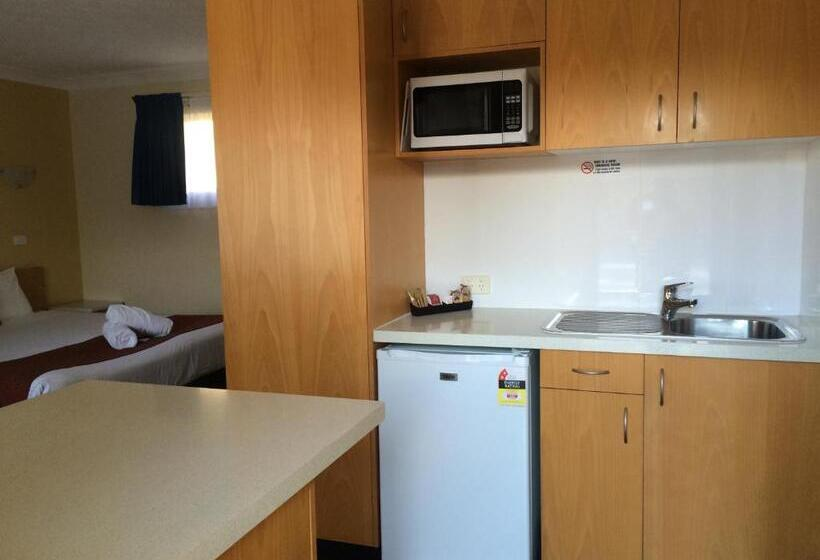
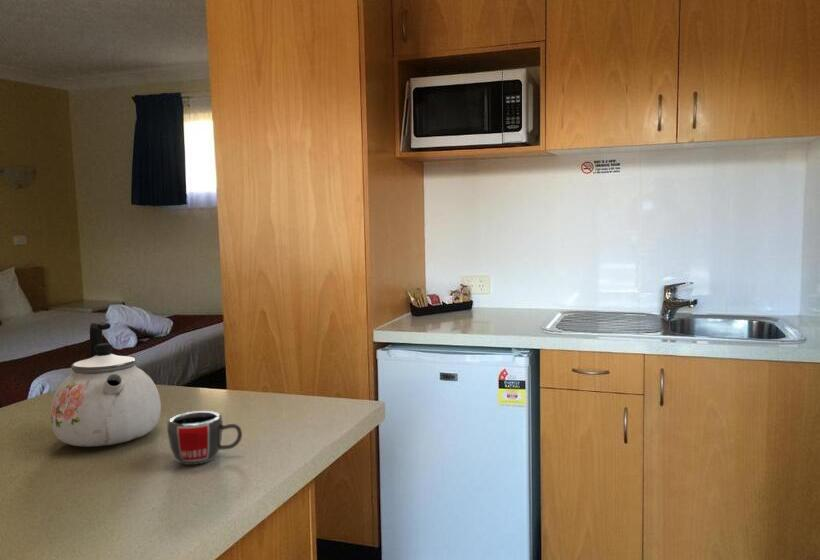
+ mug (205, 437)
+ kettle (105, 380)
